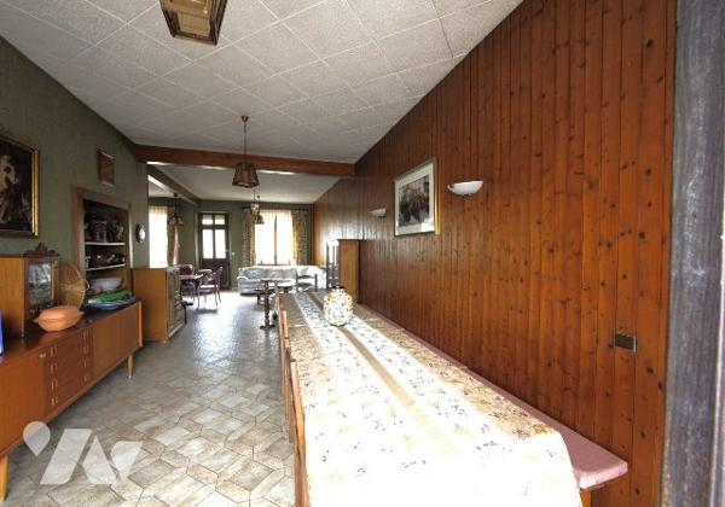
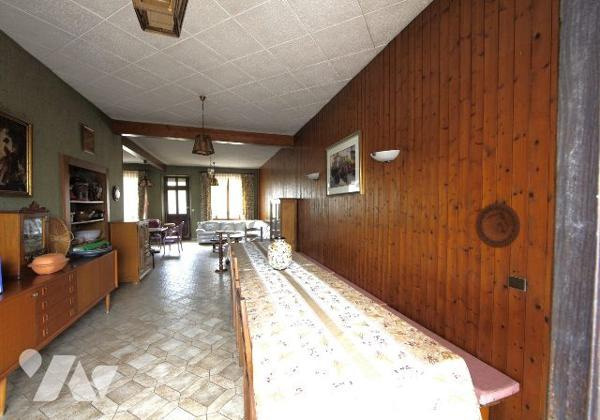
+ decorative plate (496, 225)
